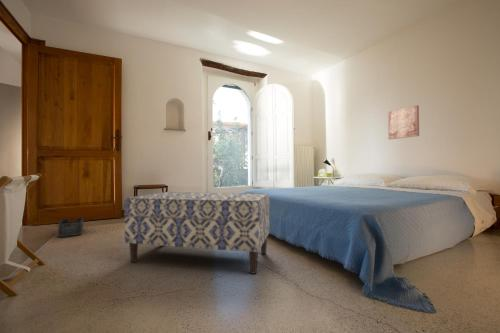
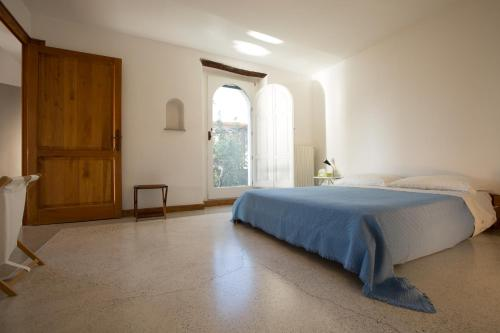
- bench (201, 226)
- wall art (402, 123)
- storage bin (71, 226)
